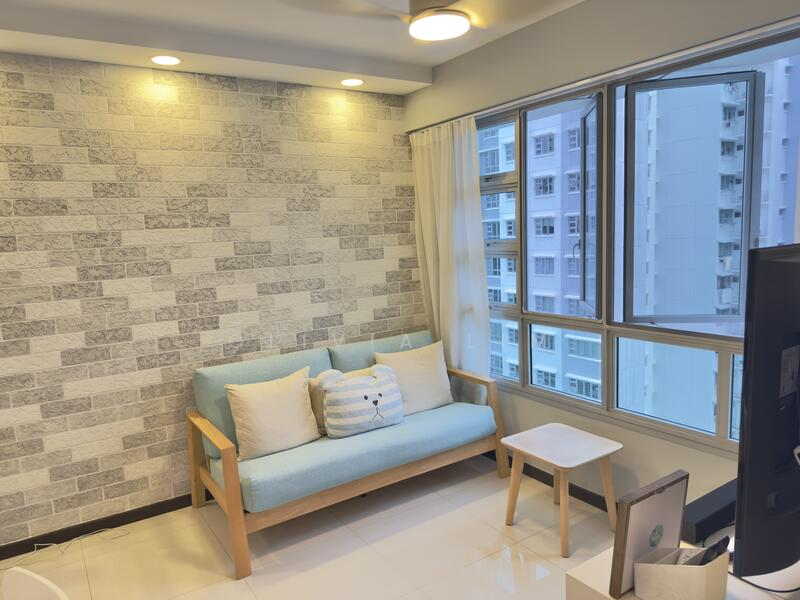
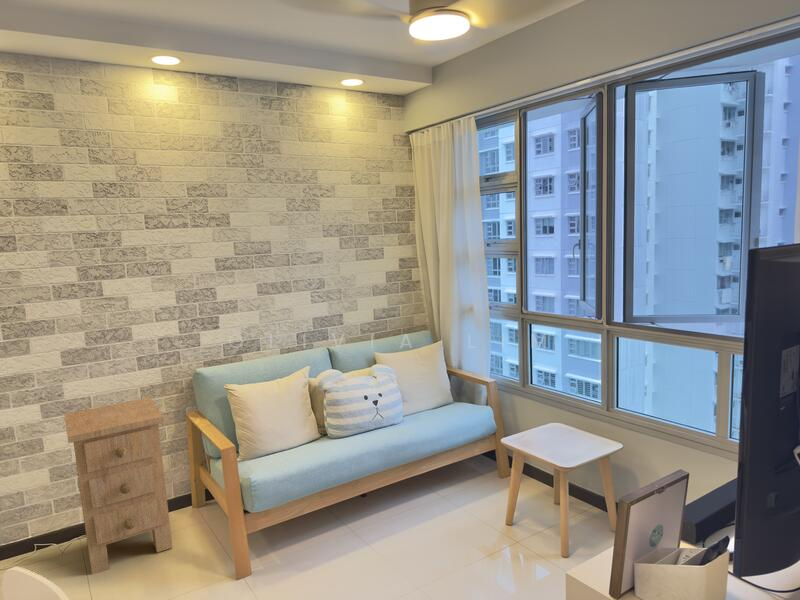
+ nightstand (121, 482)
